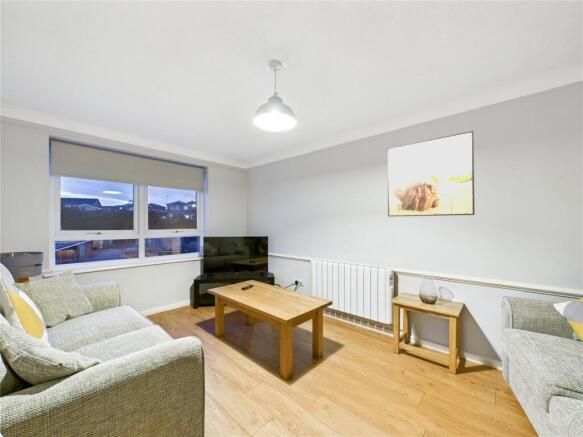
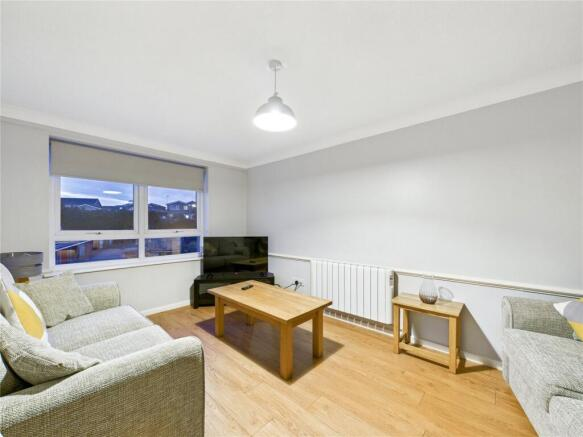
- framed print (426, 178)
